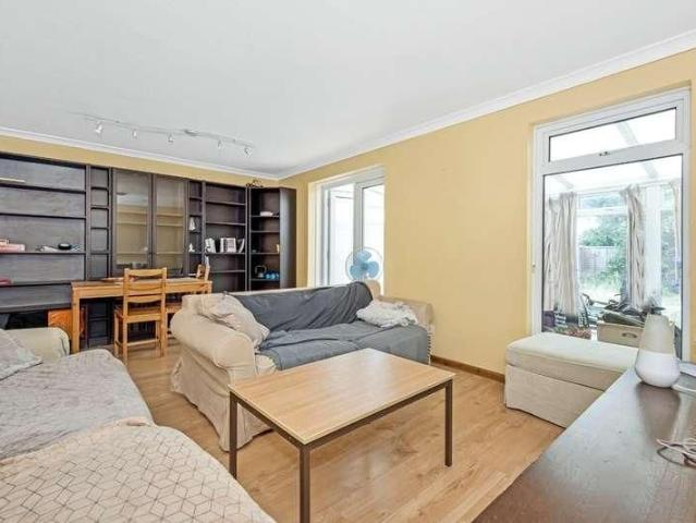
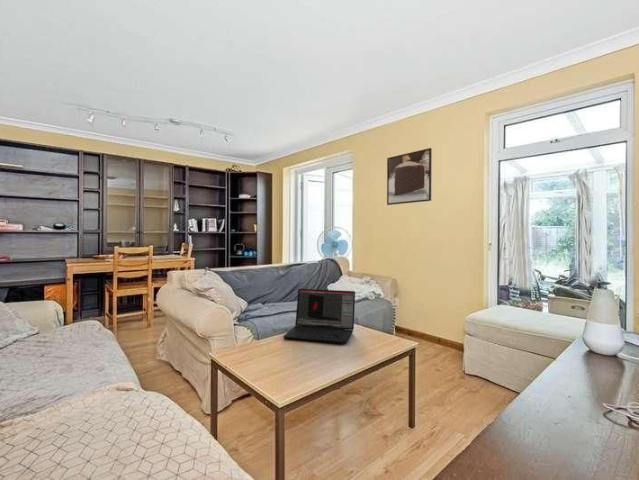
+ laptop (320, 313)
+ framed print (408, 178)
